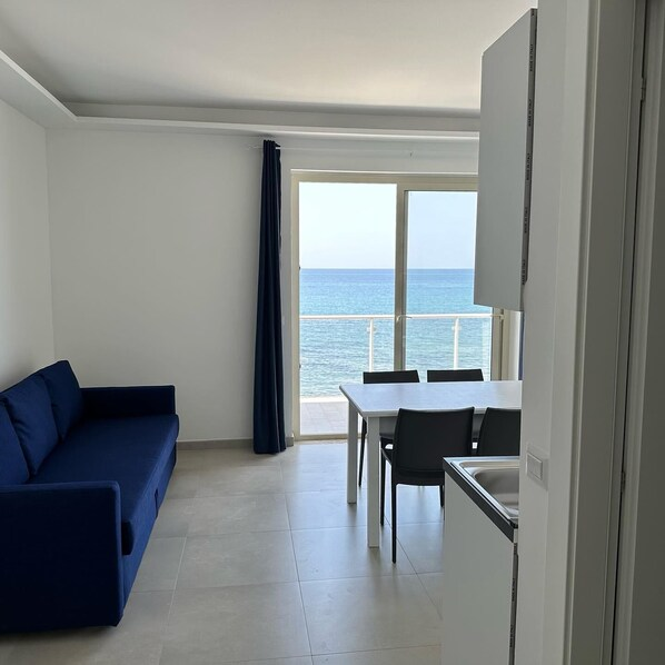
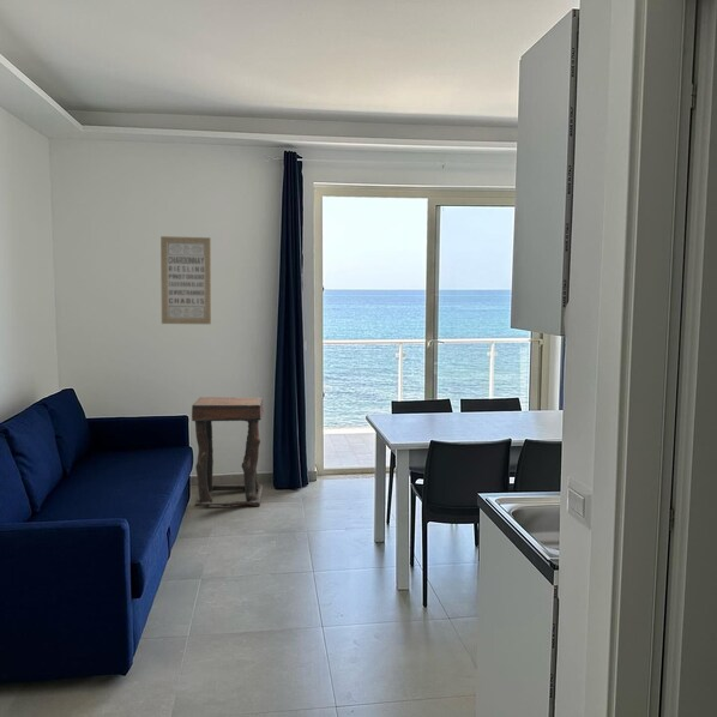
+ side table (245, 452)
+ wall art (186, 281)
